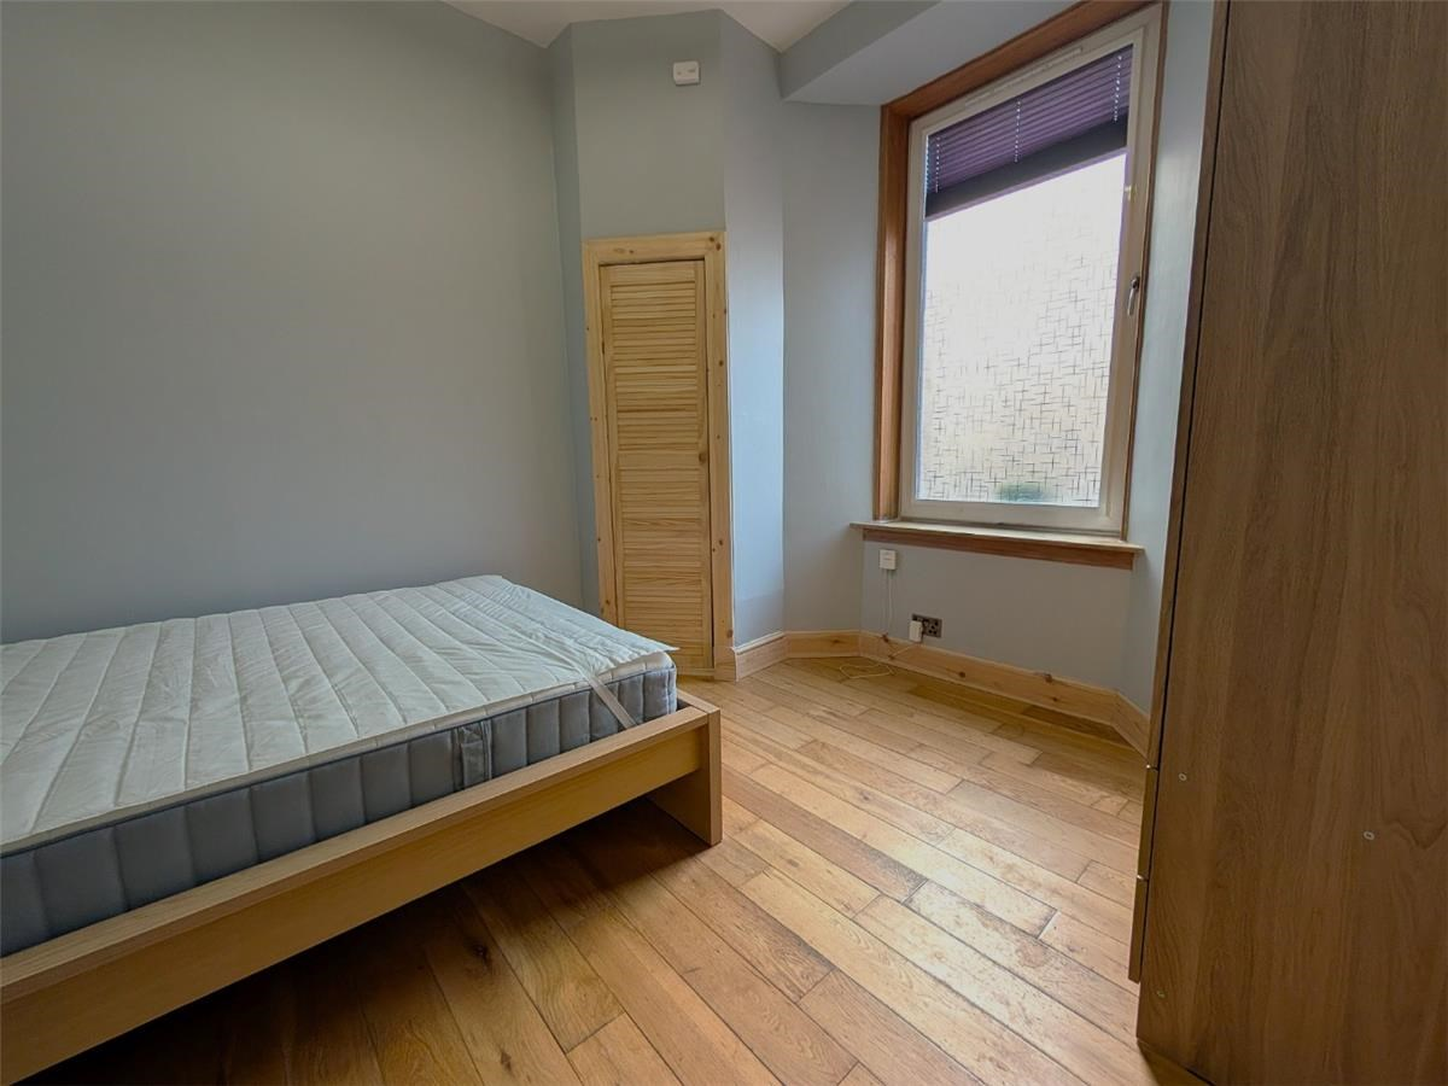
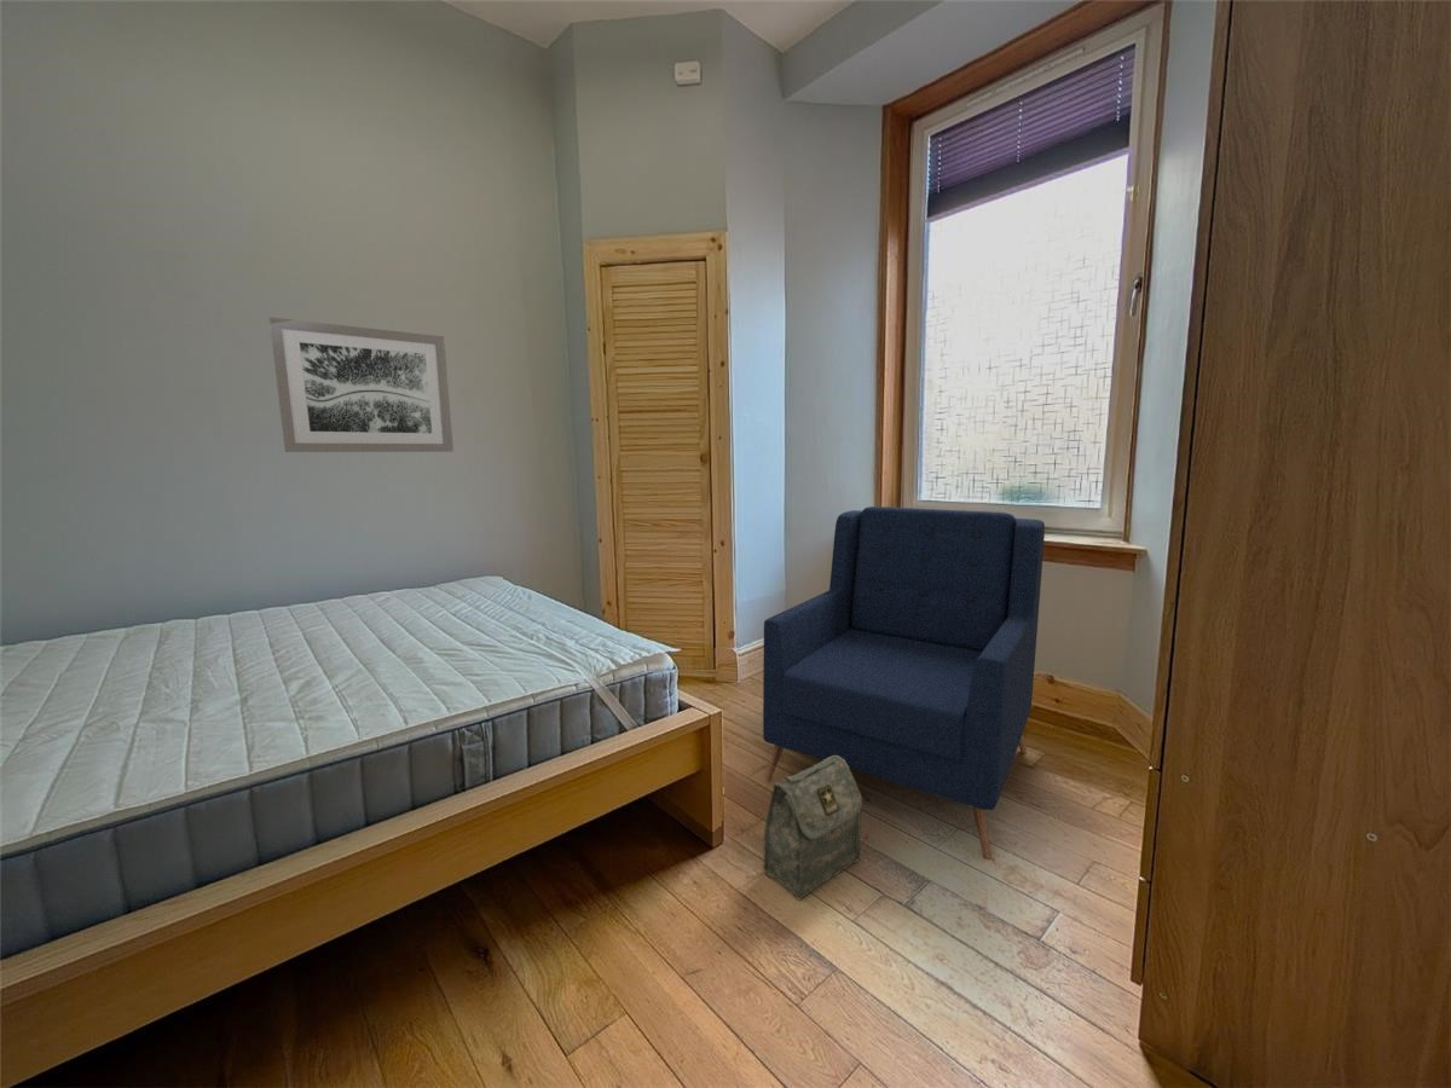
+ bag (814, 818)
+ armchair (904, 646)
+ wall art (369, 390)
